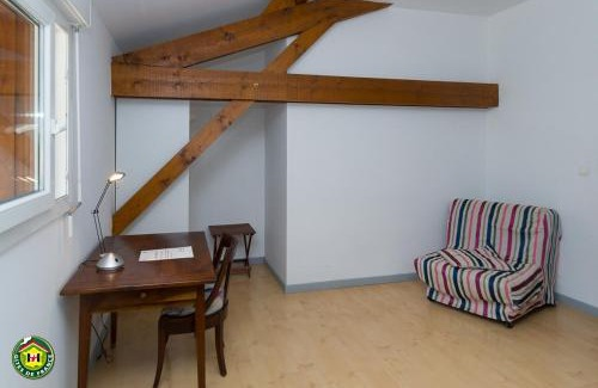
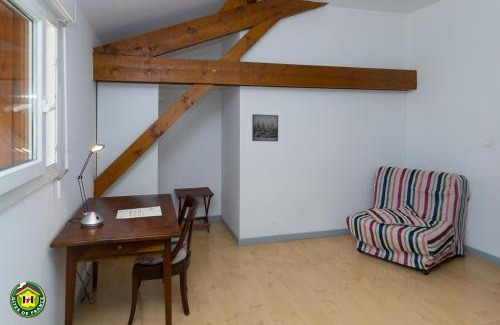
+ wall art (265, 128)
